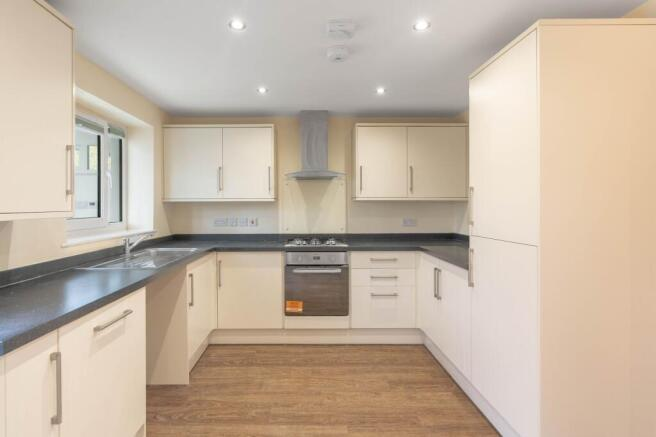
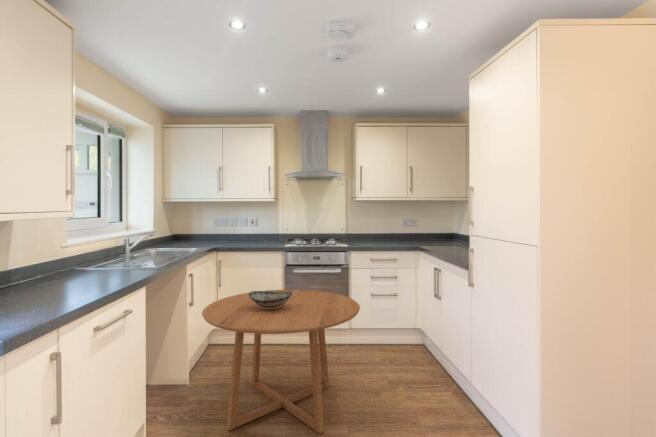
+ dining table (283, 333)
+ decorative bowl (270, 300)
